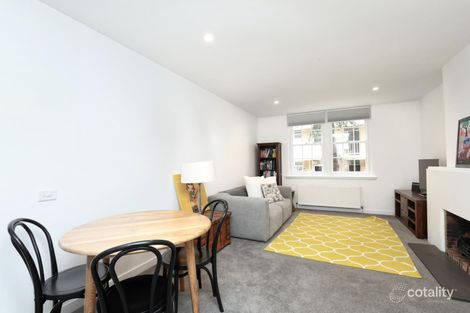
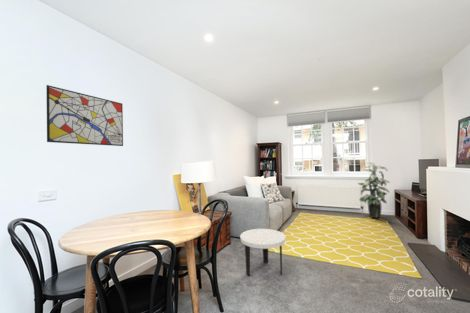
+ indoor plant (372, 189)
+ wall art (90, 119)
+ side table (263, 253)
